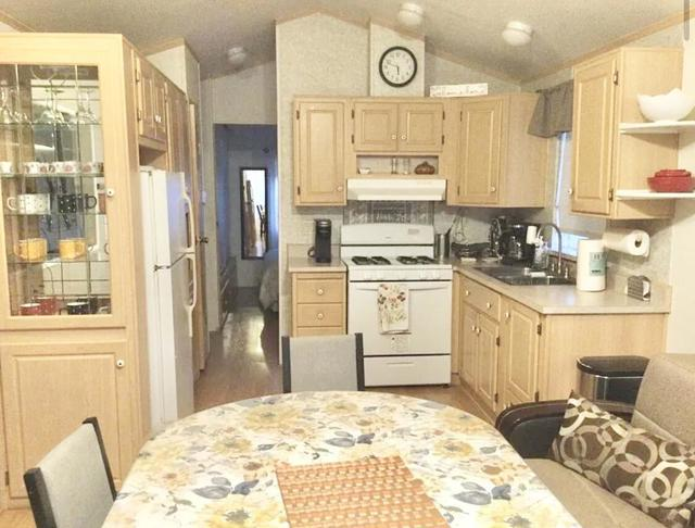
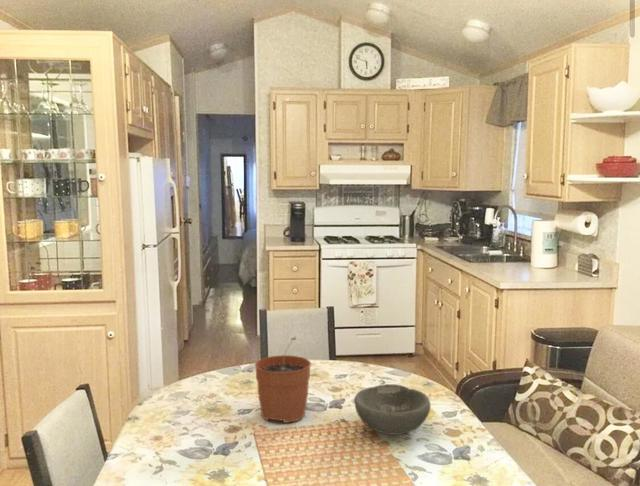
+ plant pot (283, 376)
+ bowl (391, 412)
